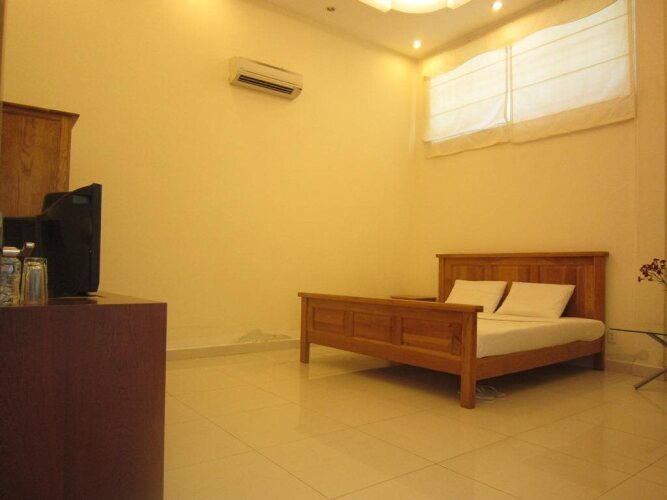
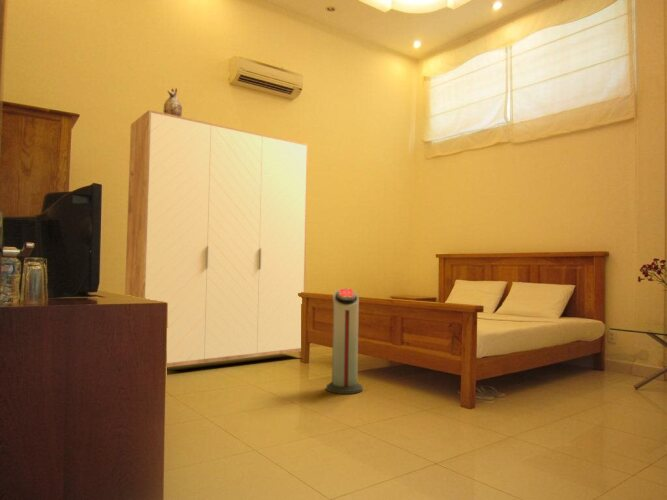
+ wardrobe (222, 247)
+ decorative vase (173, 105)
+ air purifier (345, 338)
